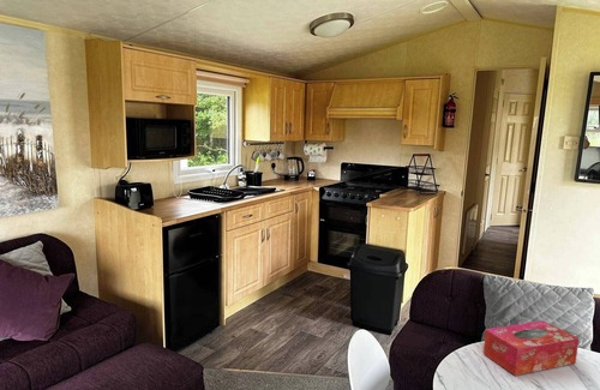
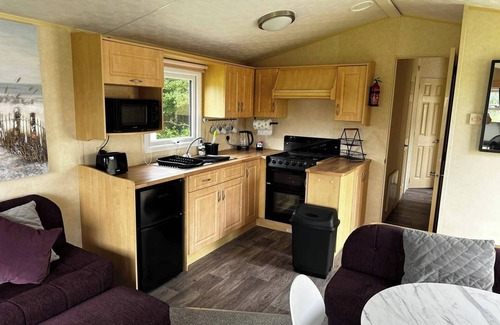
- tissue box (529, 346)
